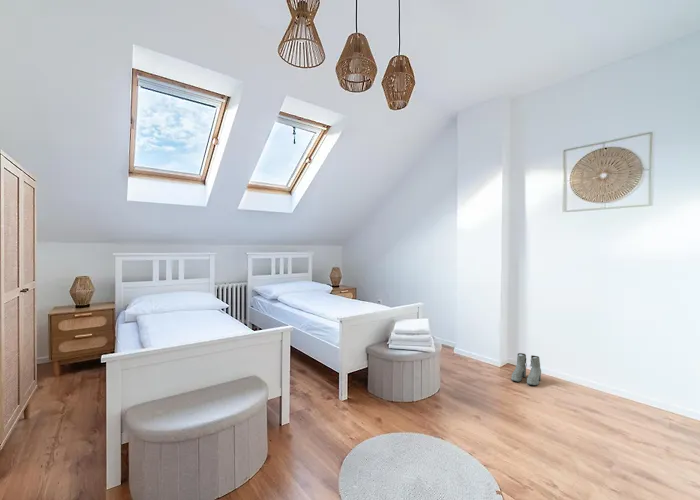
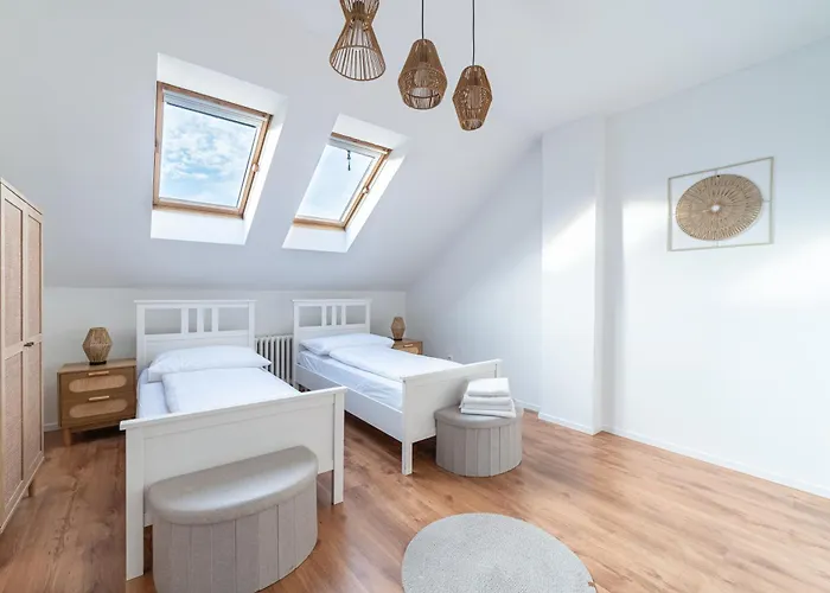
- boots (525, 368)
